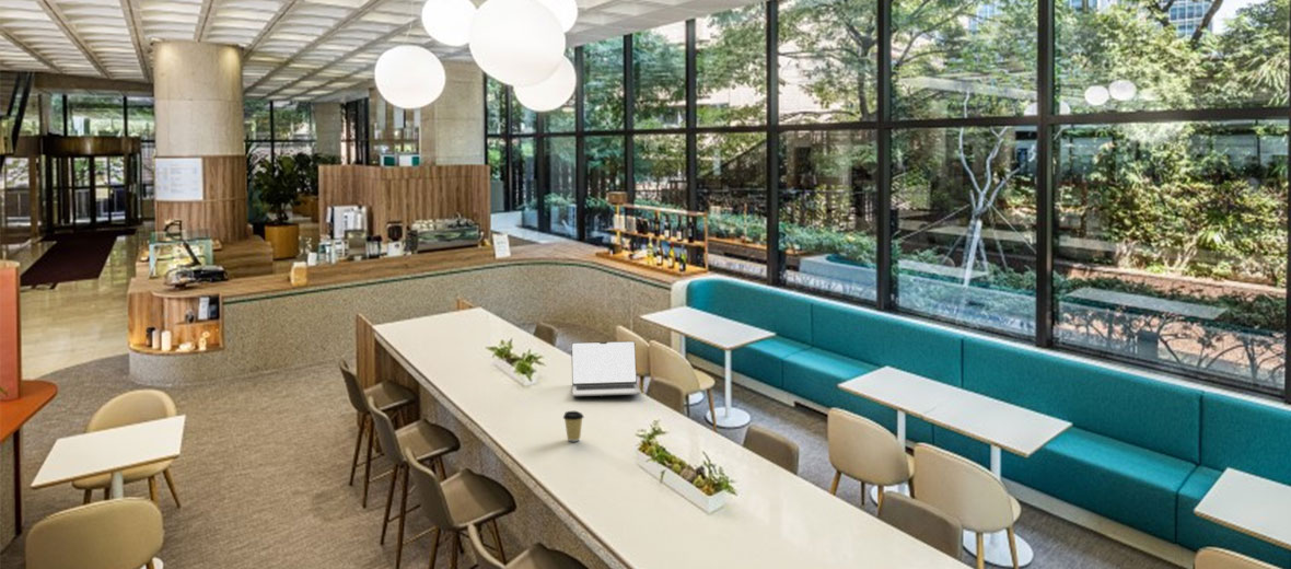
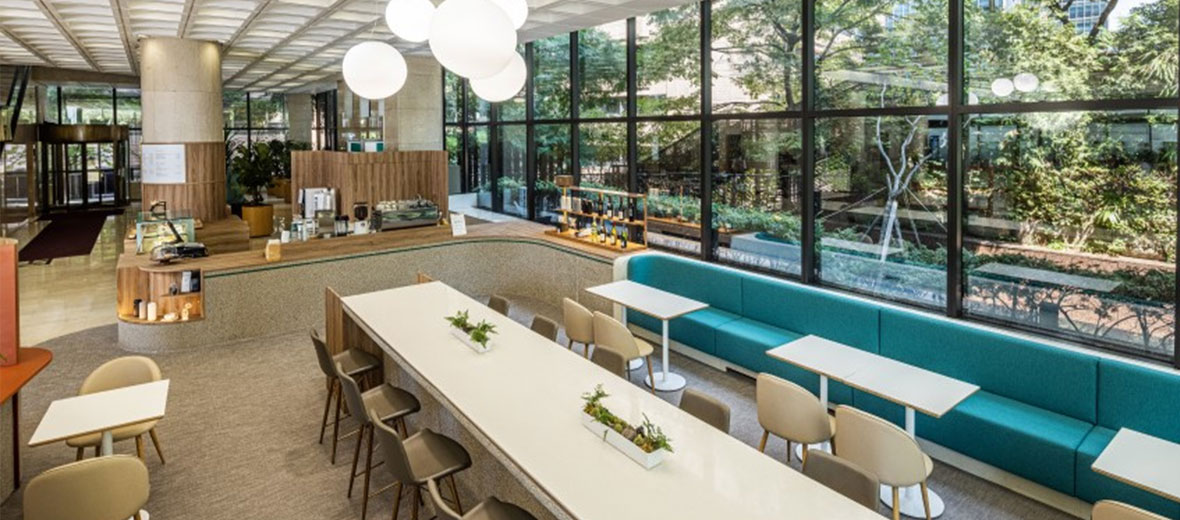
- laptop (605, 368)
- coffee cup (573, 426)
